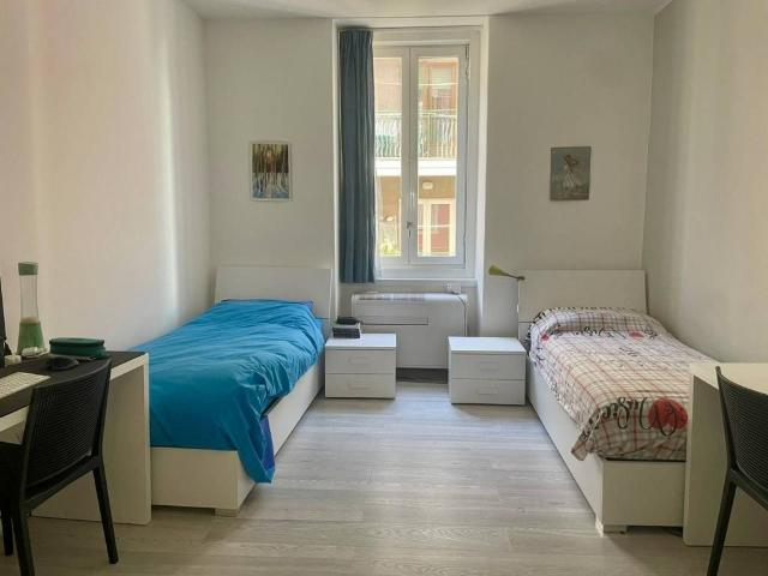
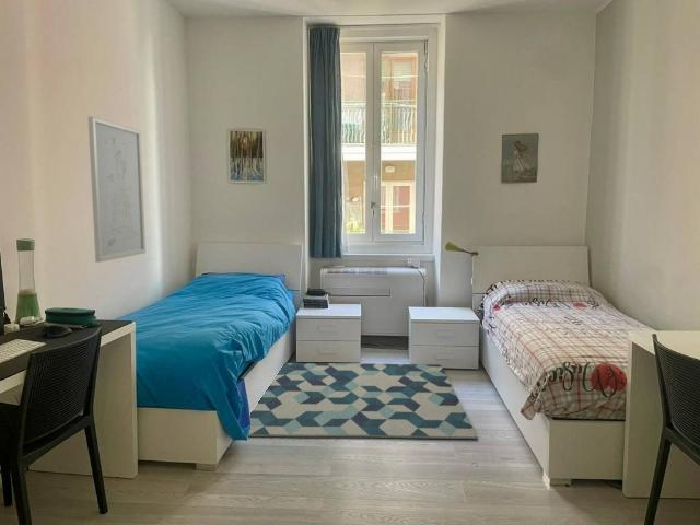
+ rug (314, 393)
+ wall art (119, 191)
